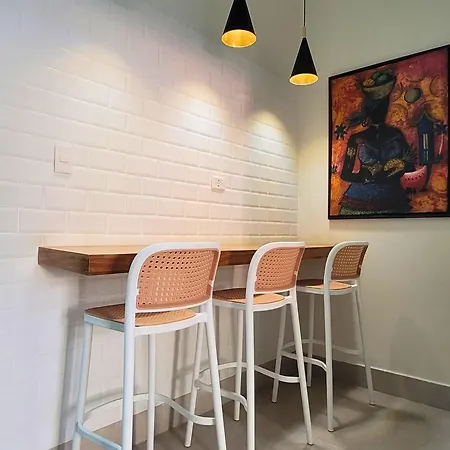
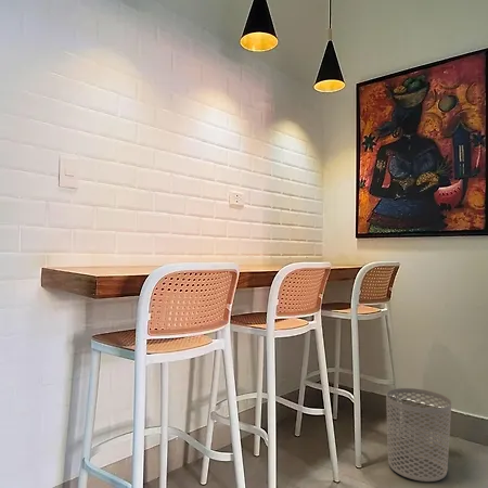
+ waste bin (418, 433)
